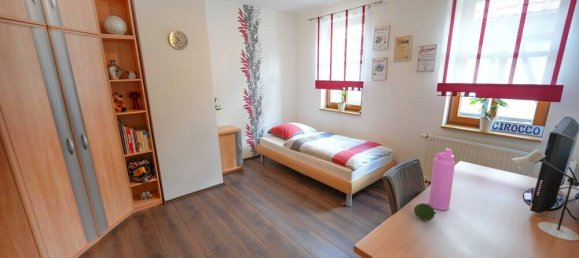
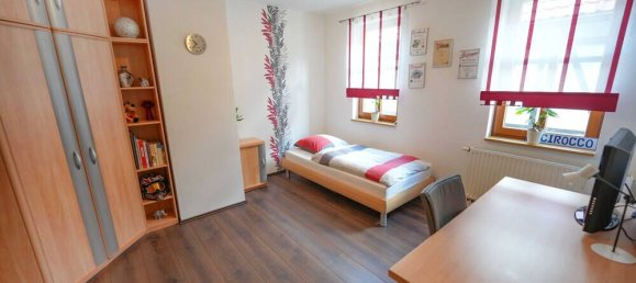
- water bottle (441, 178)
- fruit (424, 211)
